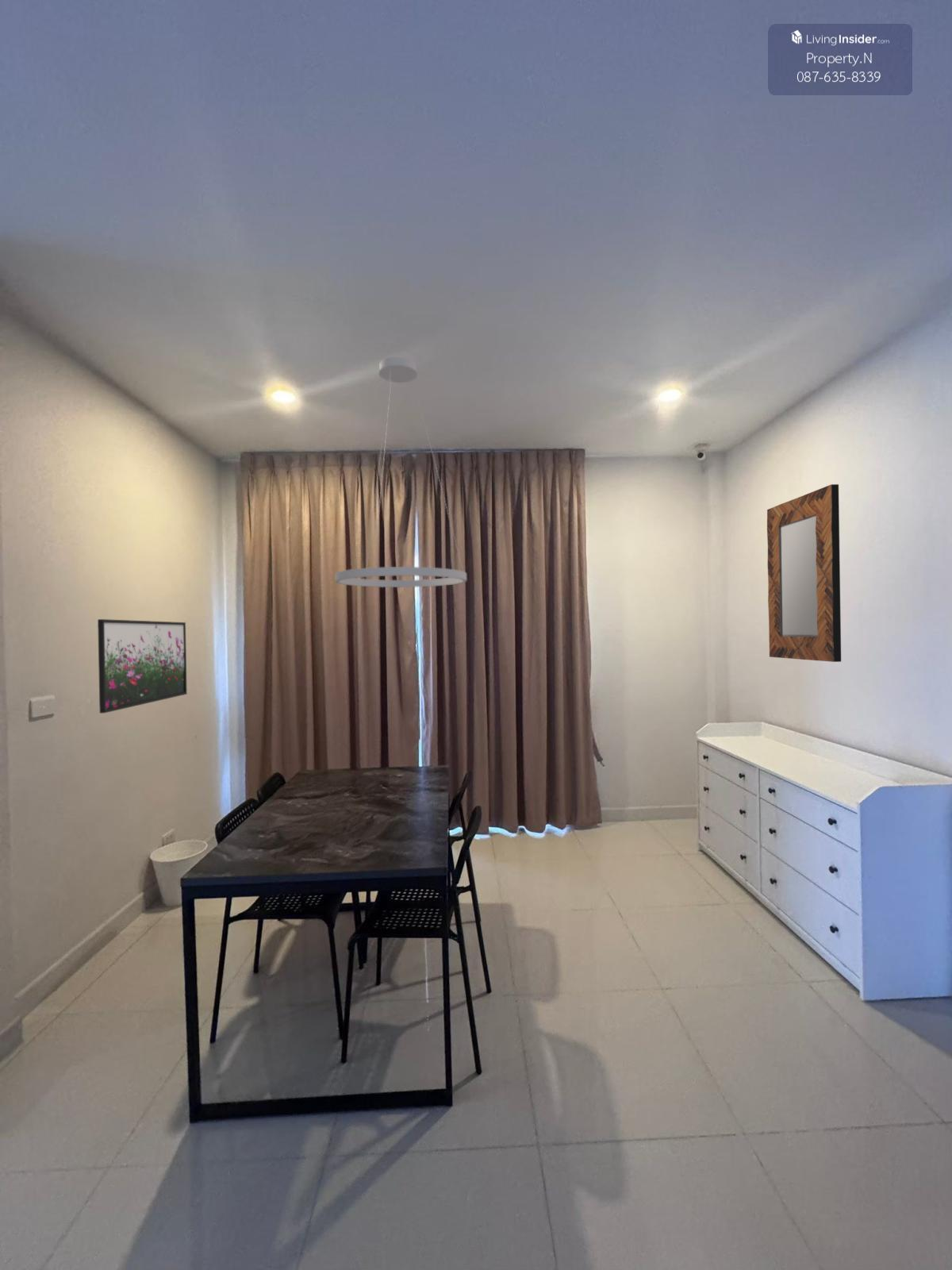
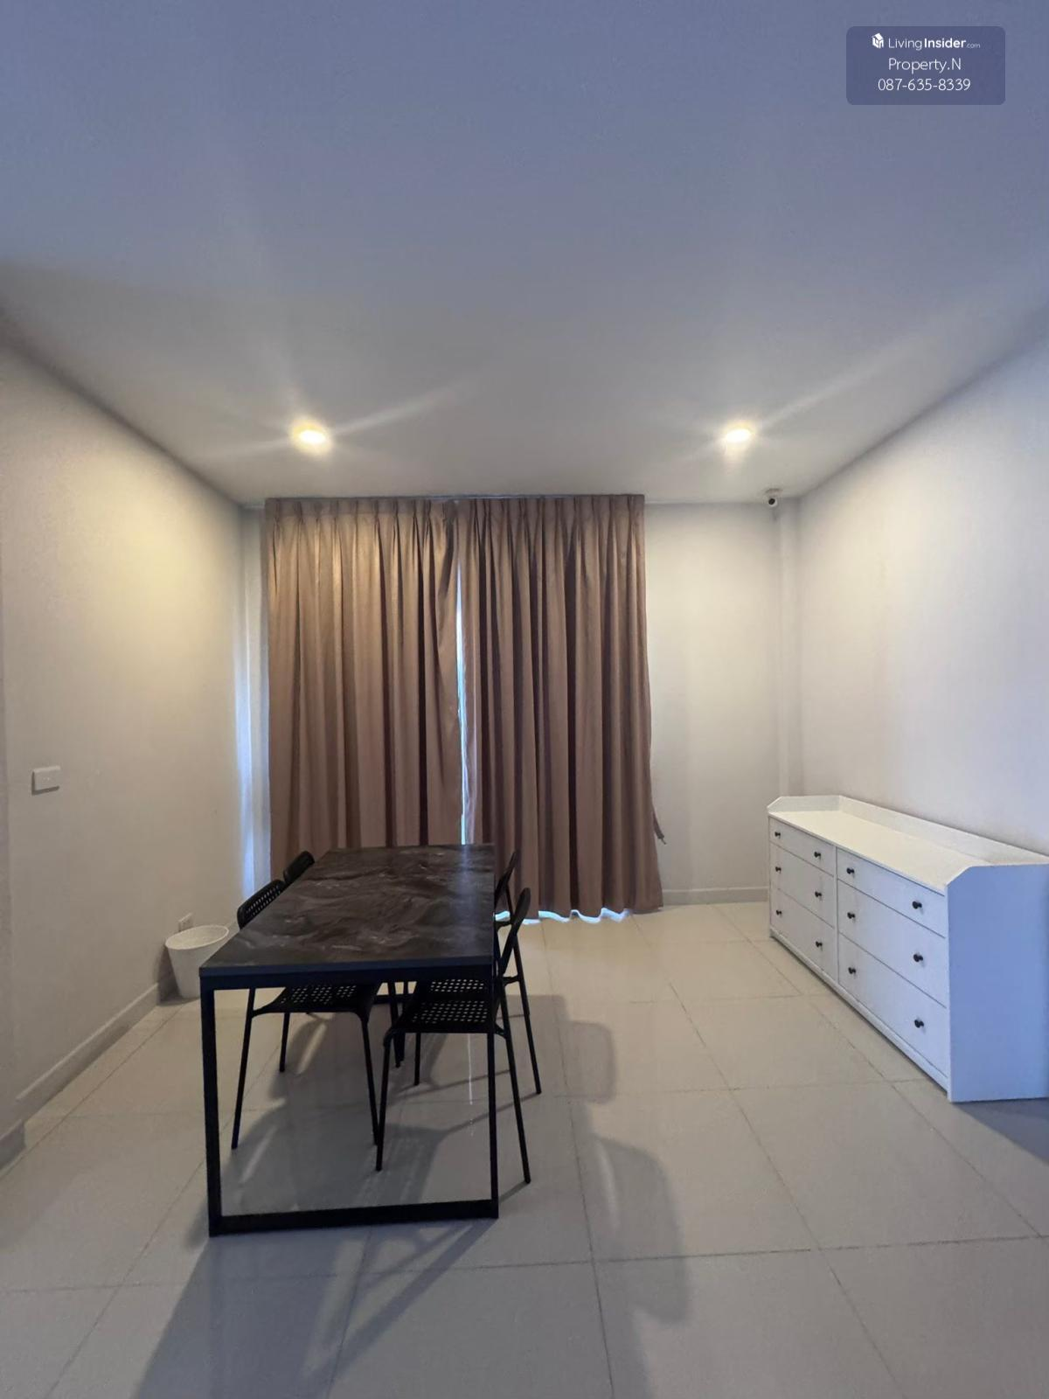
- pendant light (382, 474)
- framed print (148, 661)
- home mirror (800, 579)
